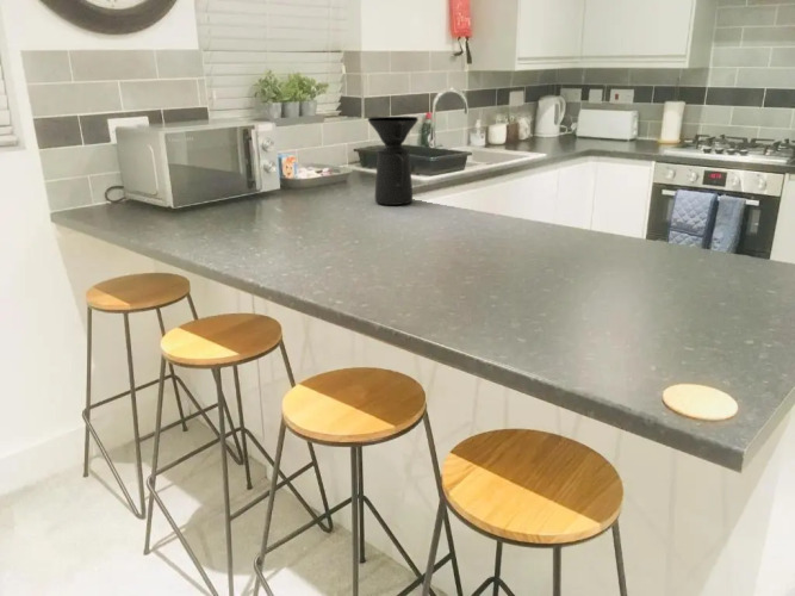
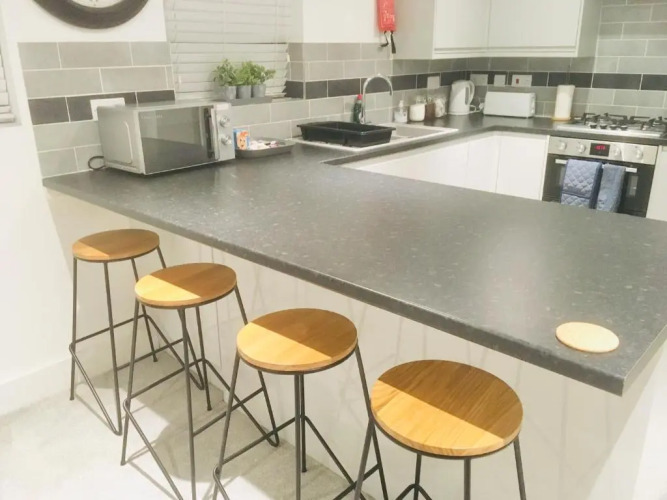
- coffee maker (393, 160)
